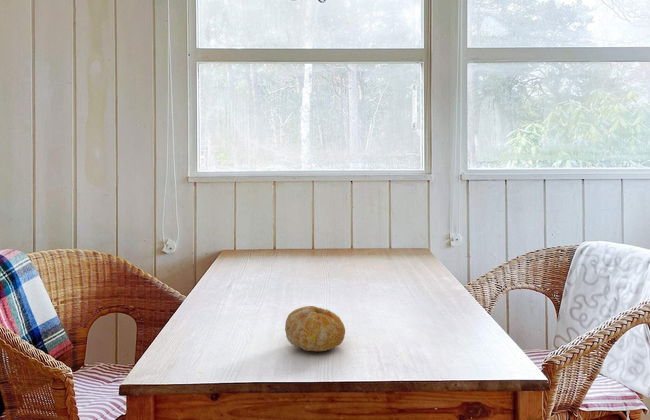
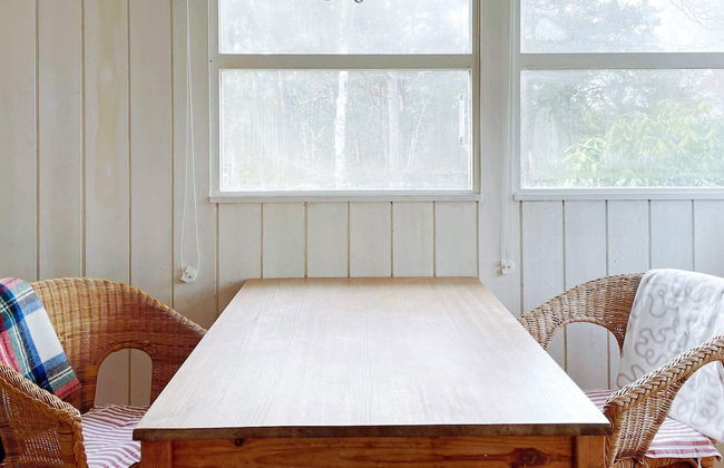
- fruit (314, 327)
